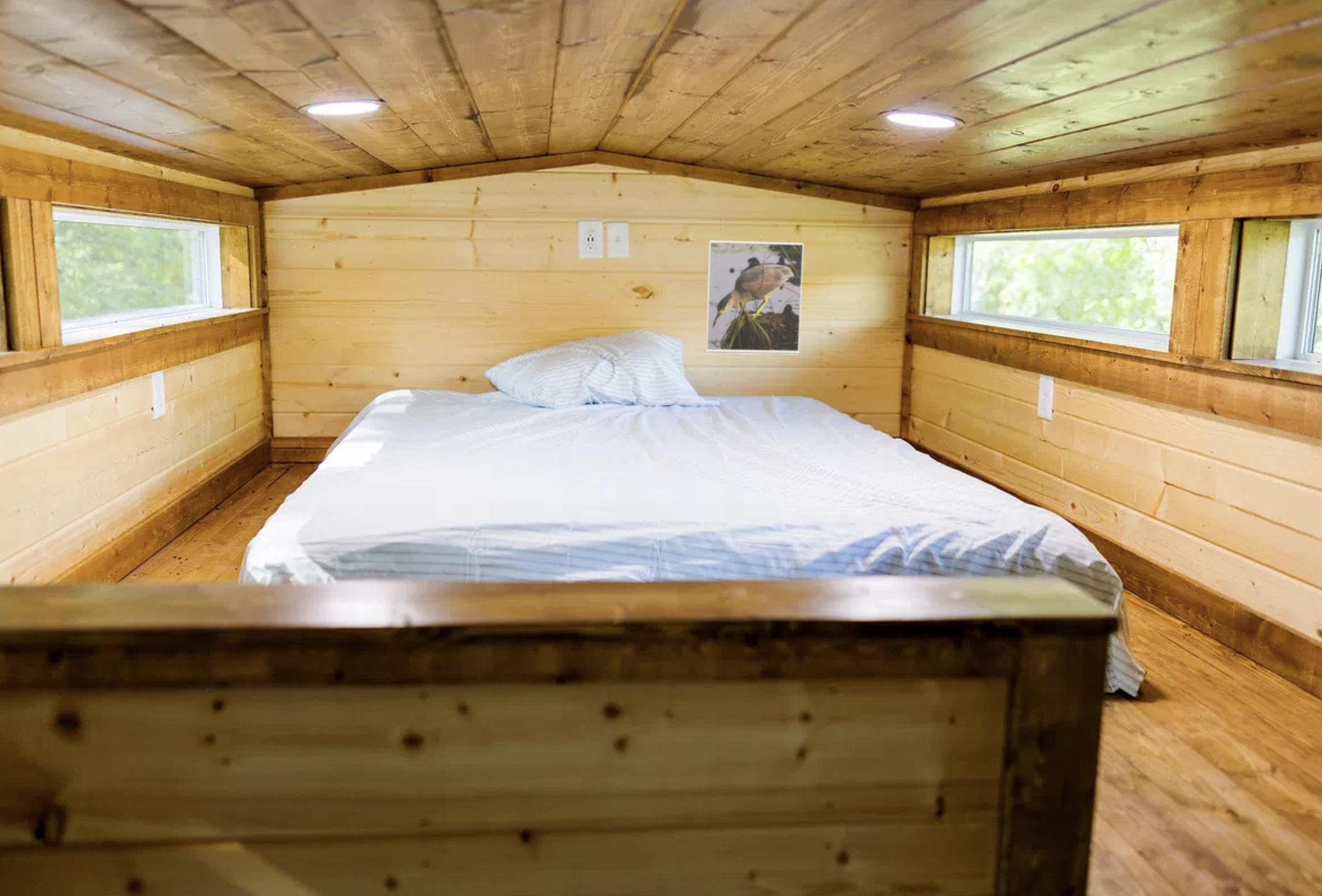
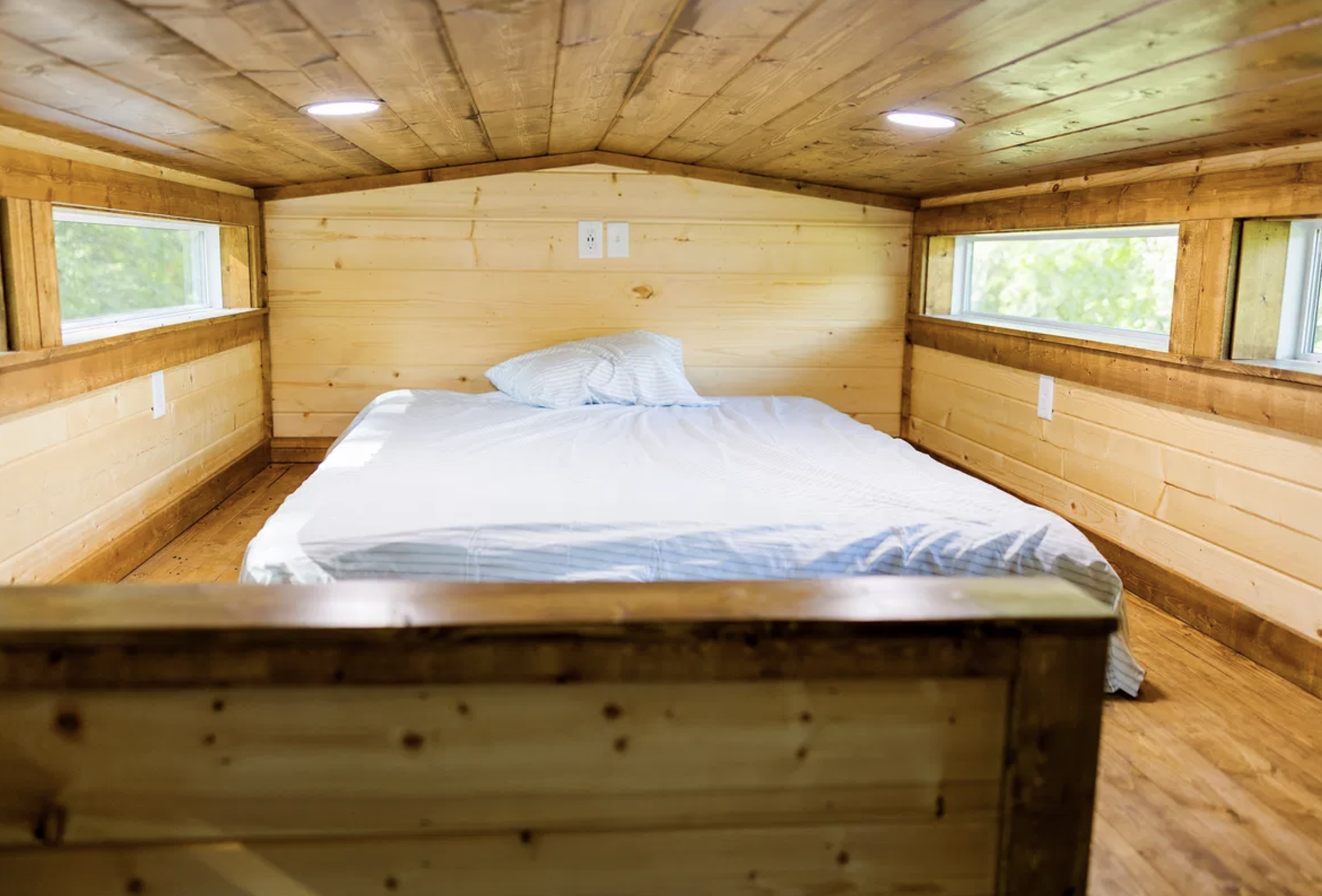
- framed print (754, 298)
